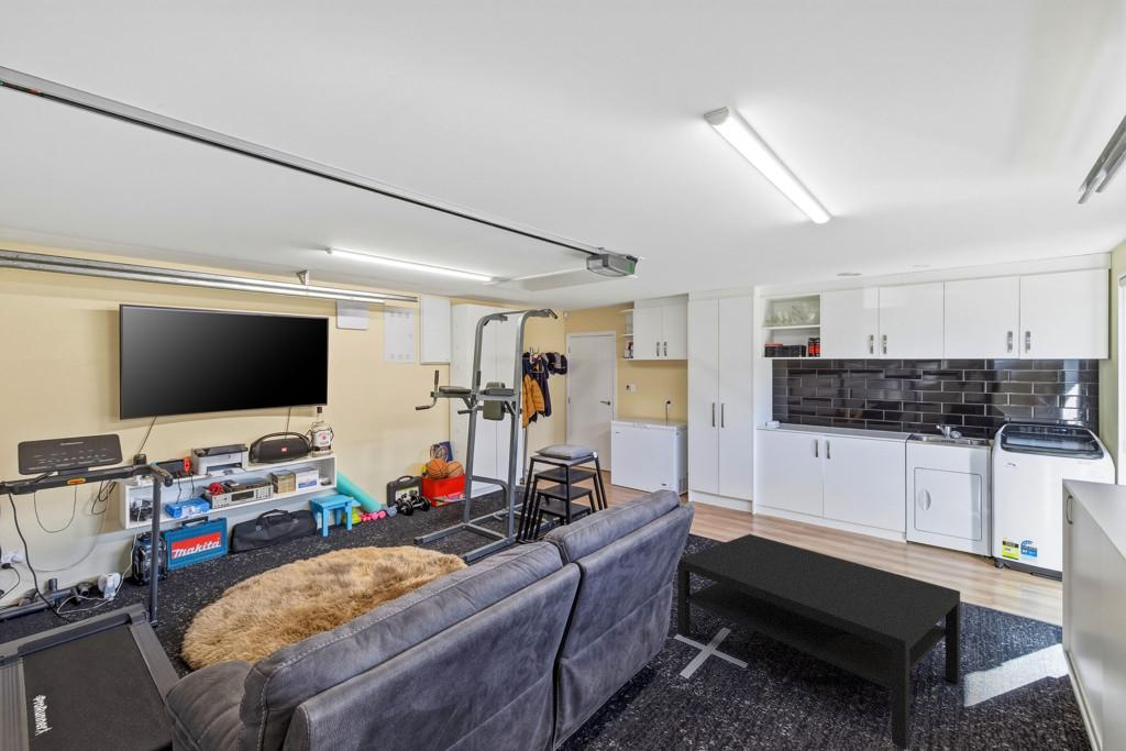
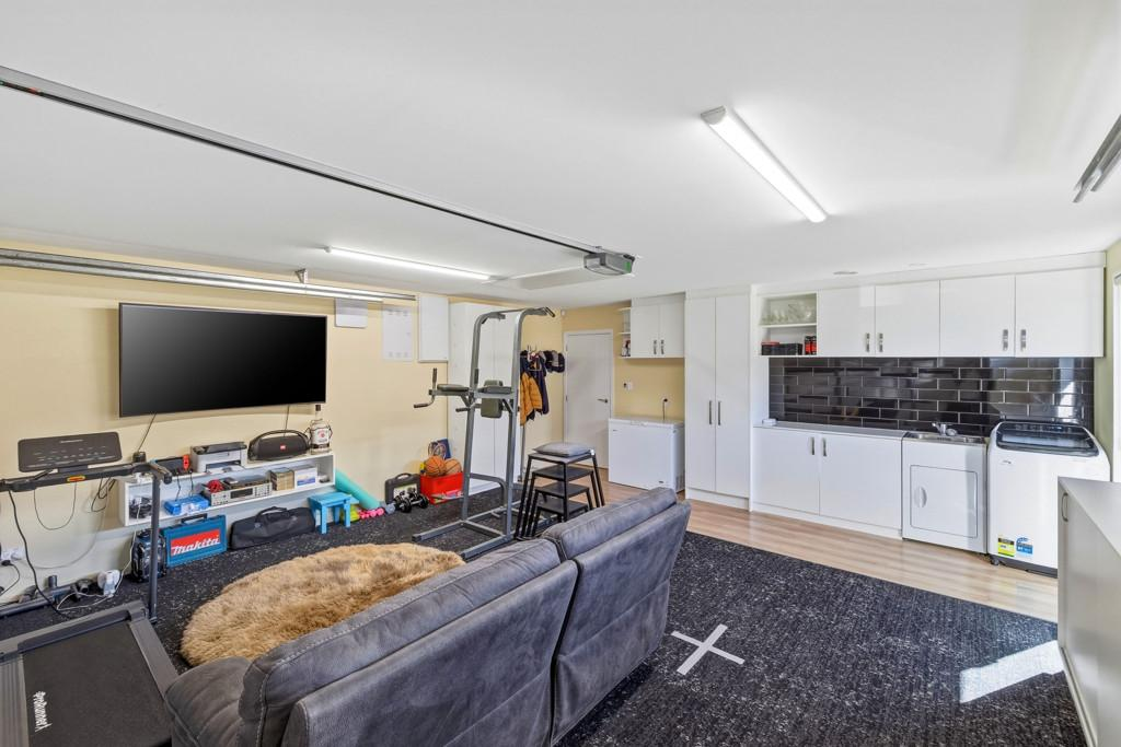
- coffee table (807, 614)
